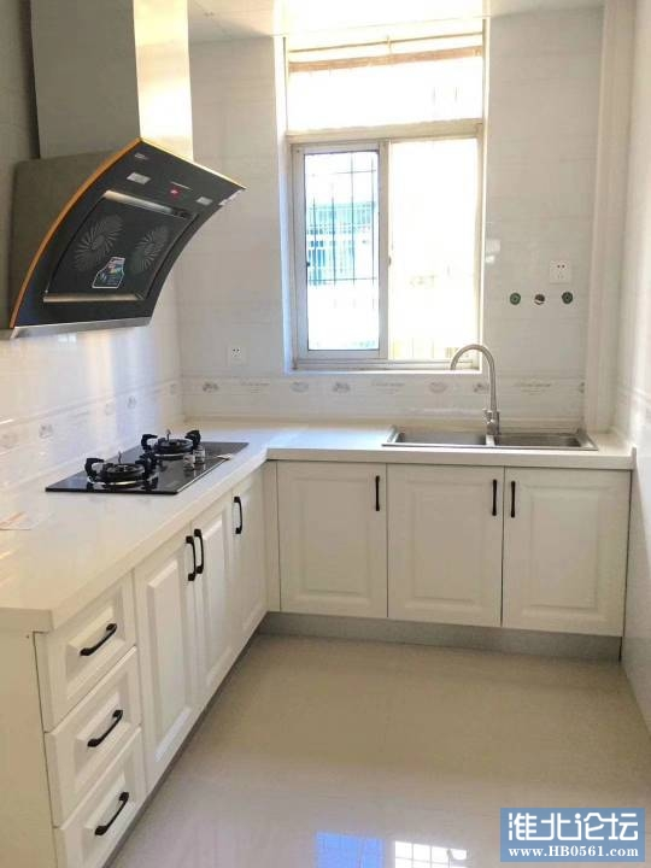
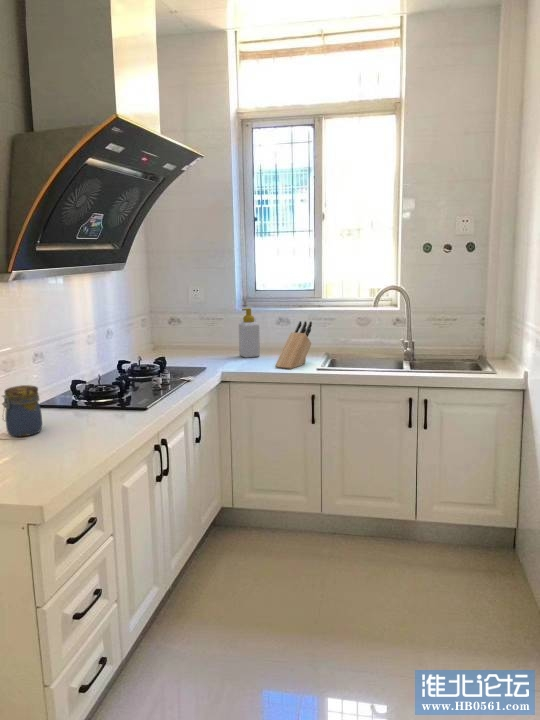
+ knife block (295, 343)
+ soap bottle (249, 332)
+ jar (21, 410)
